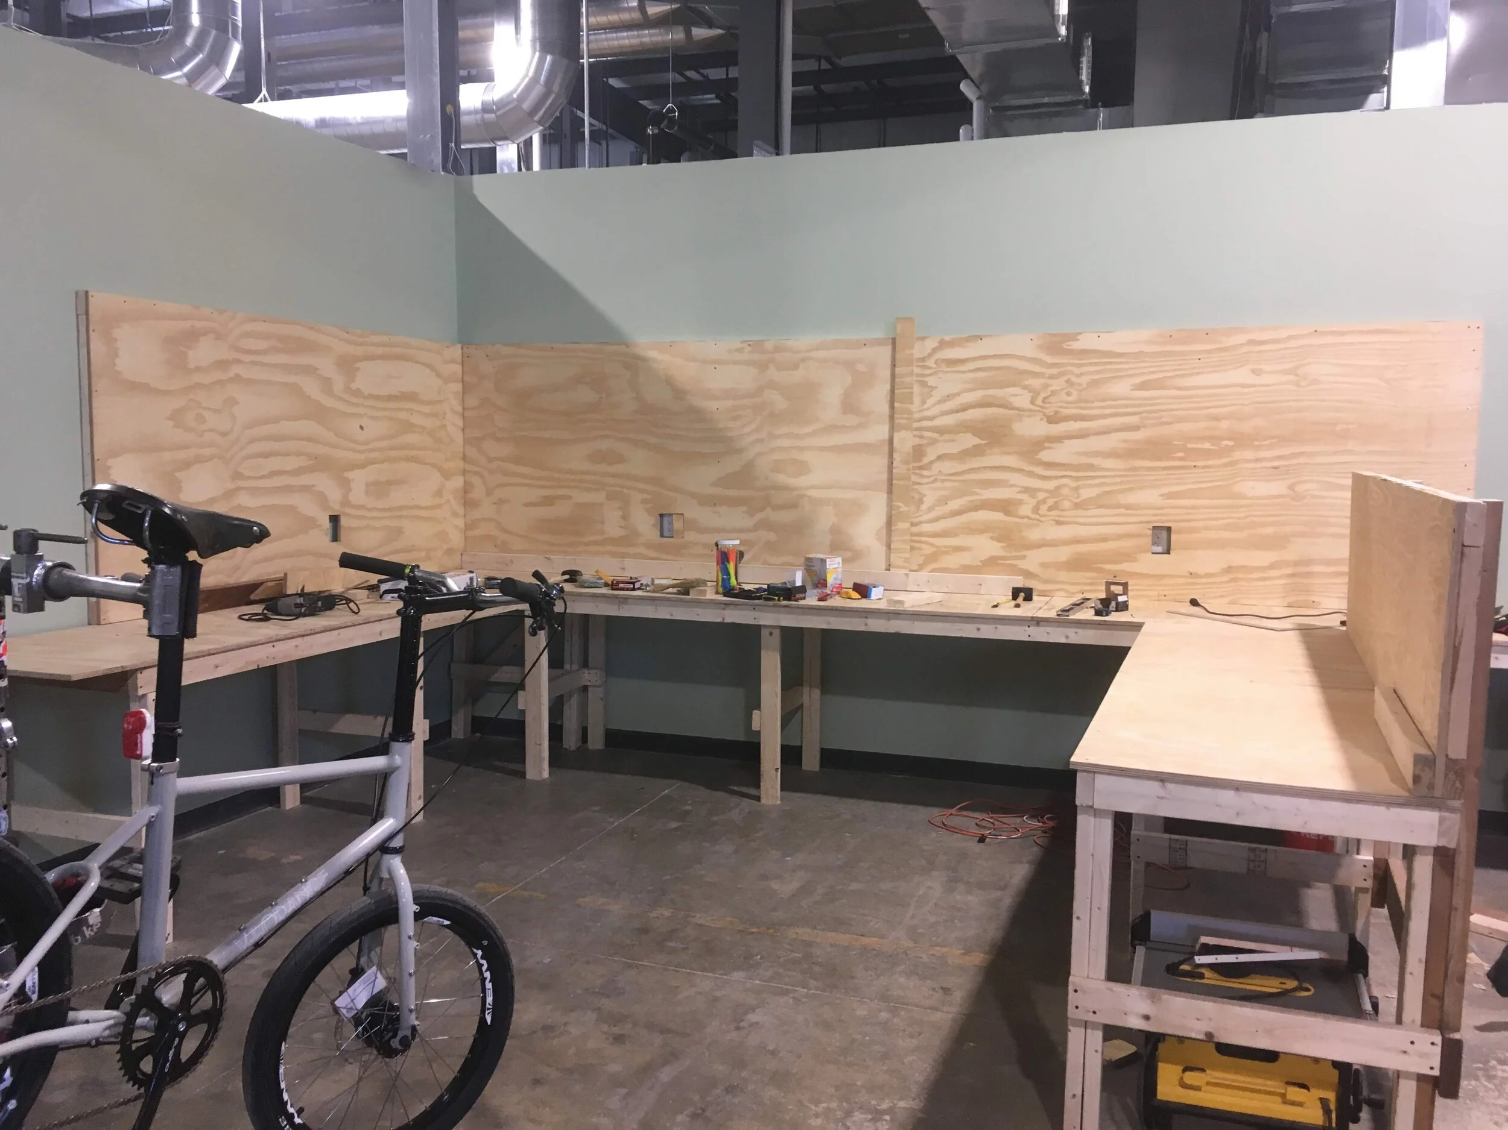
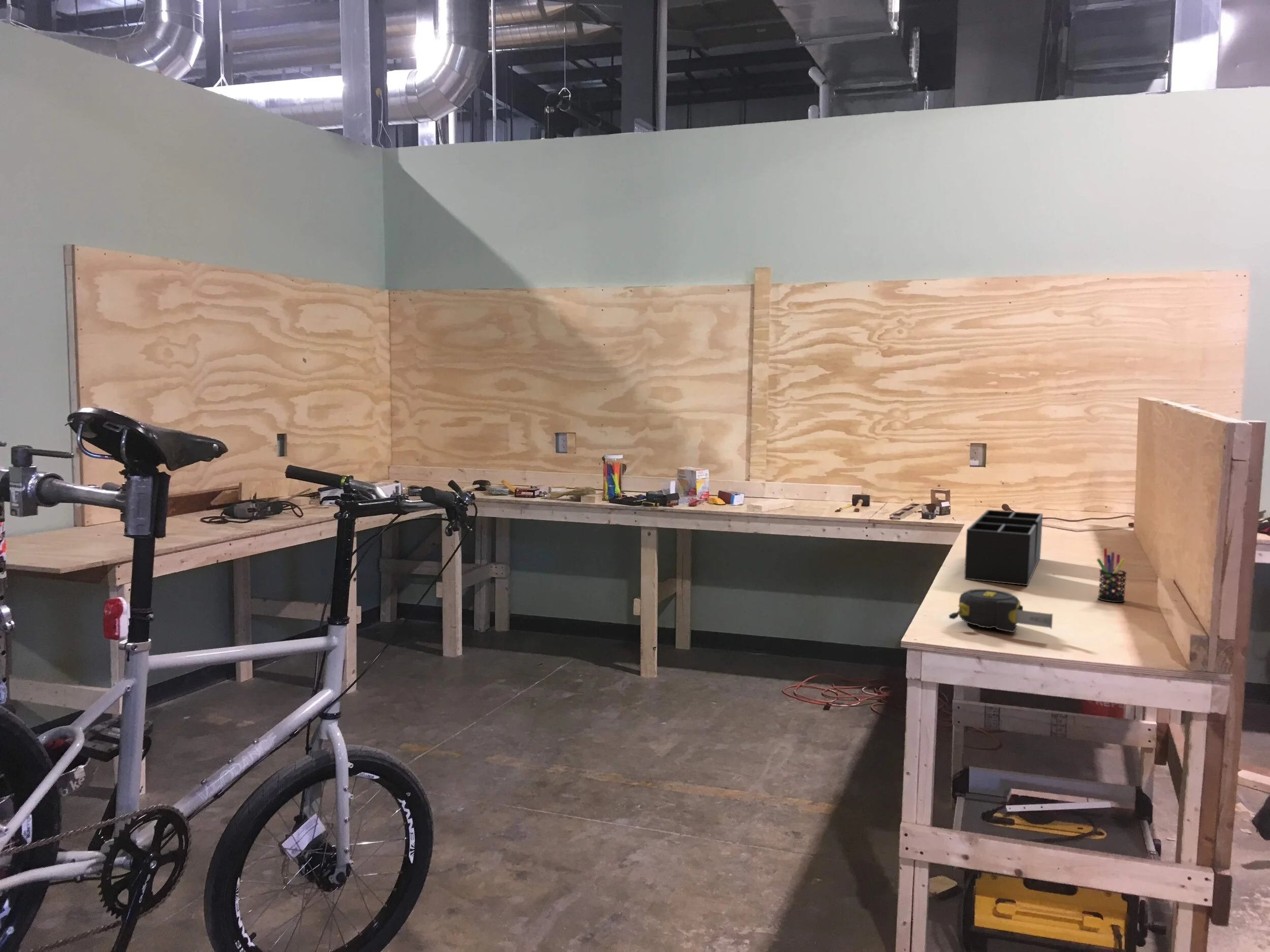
+ tape measure (1004, 612)
+ pen holder (1109, 575)
+ desk organizer (1005, 544)
